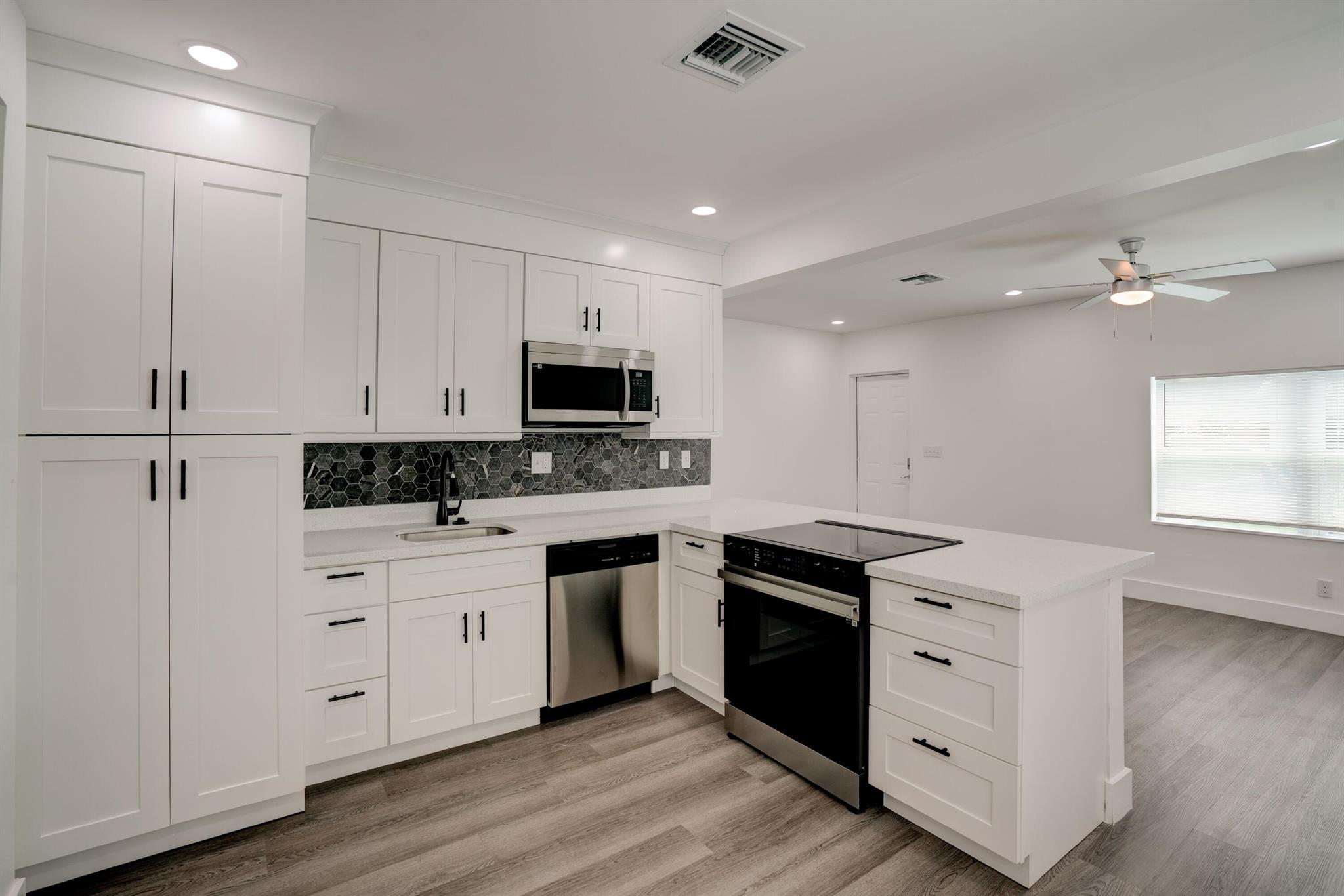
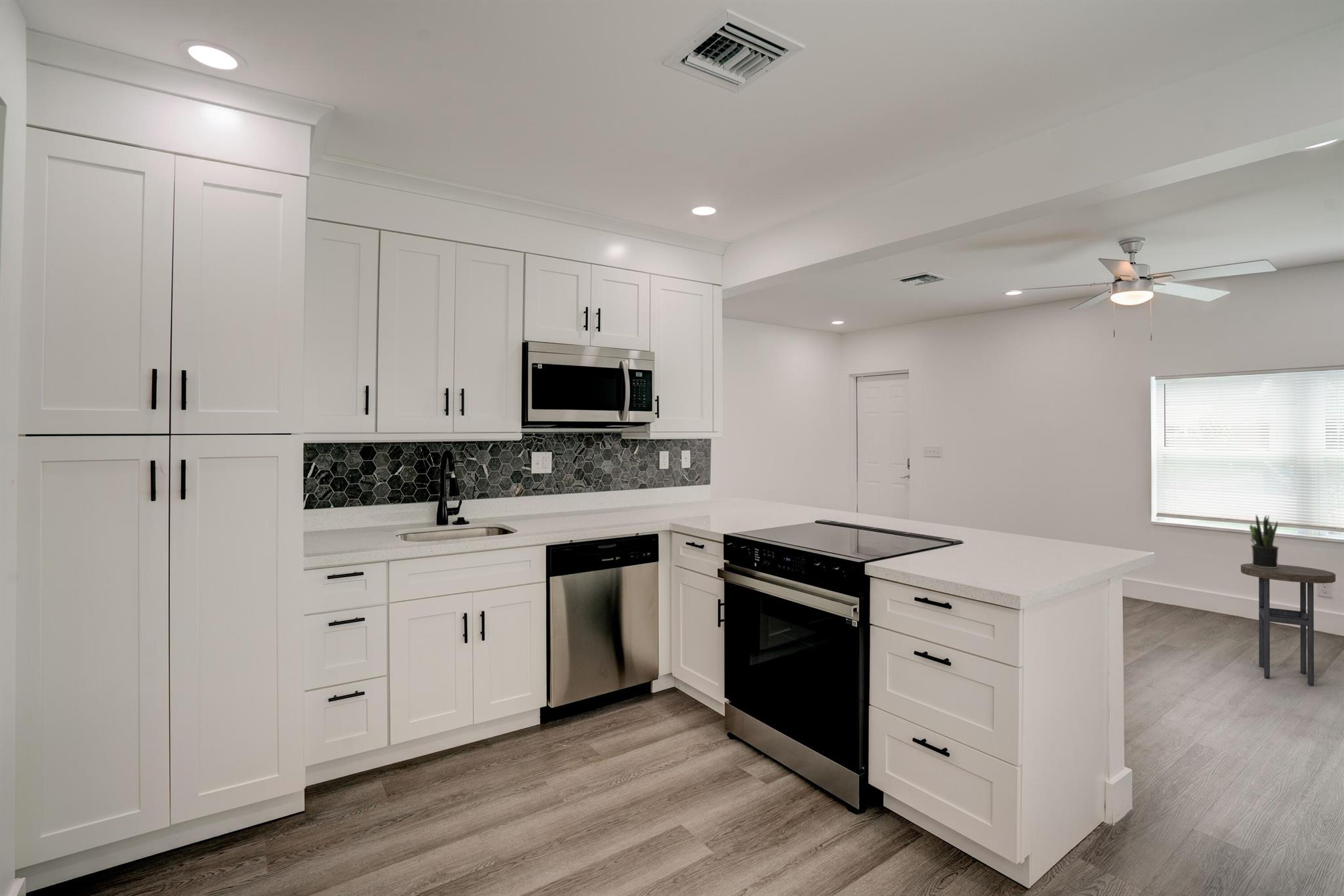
+ side table (1286, 622)
+ potted plant (1263, 540)
